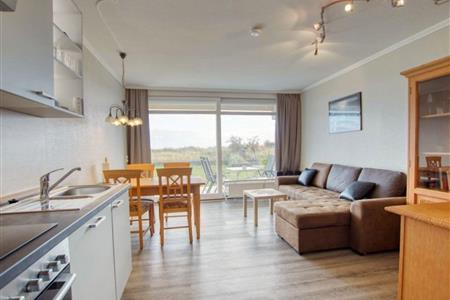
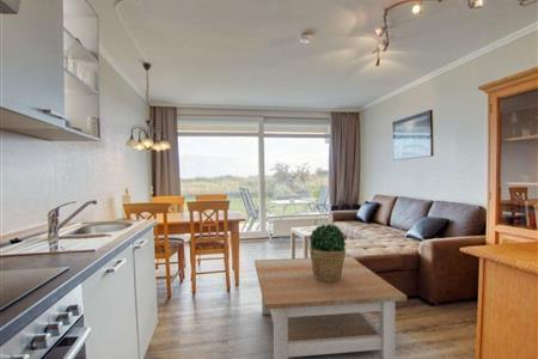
+ potted plant (326, 250)
+ coffee table (317, 304)
